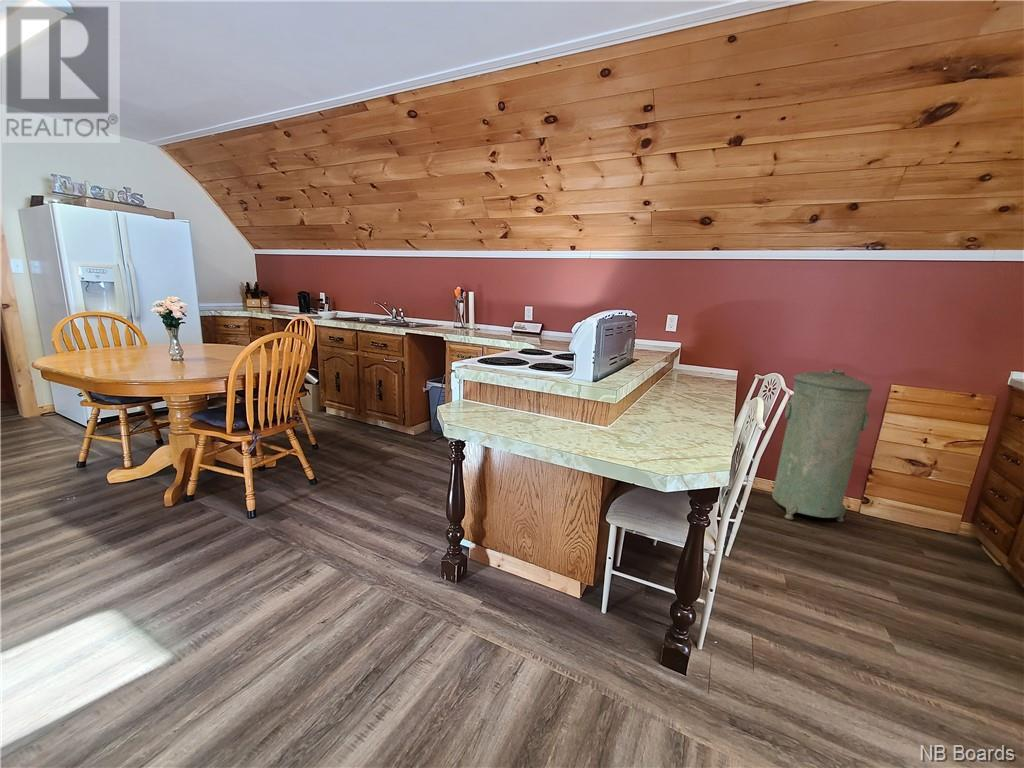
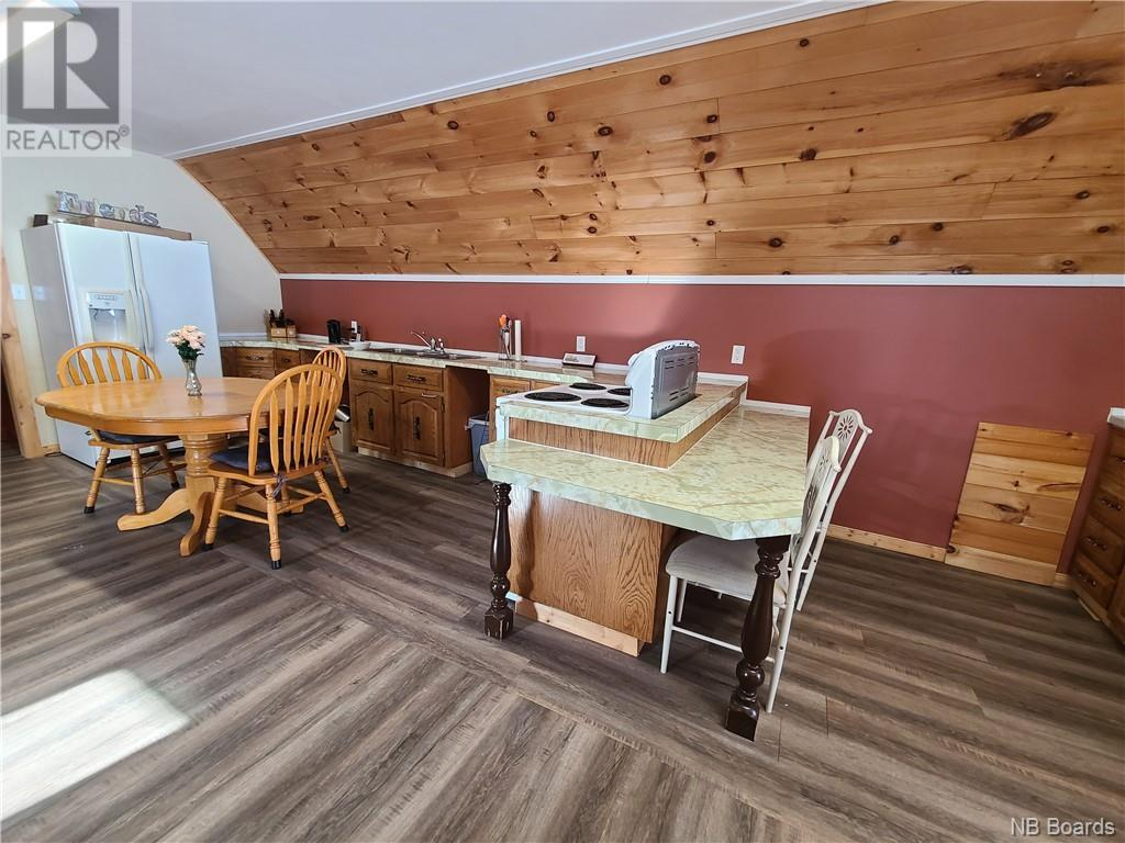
- trash can (818, 443)
